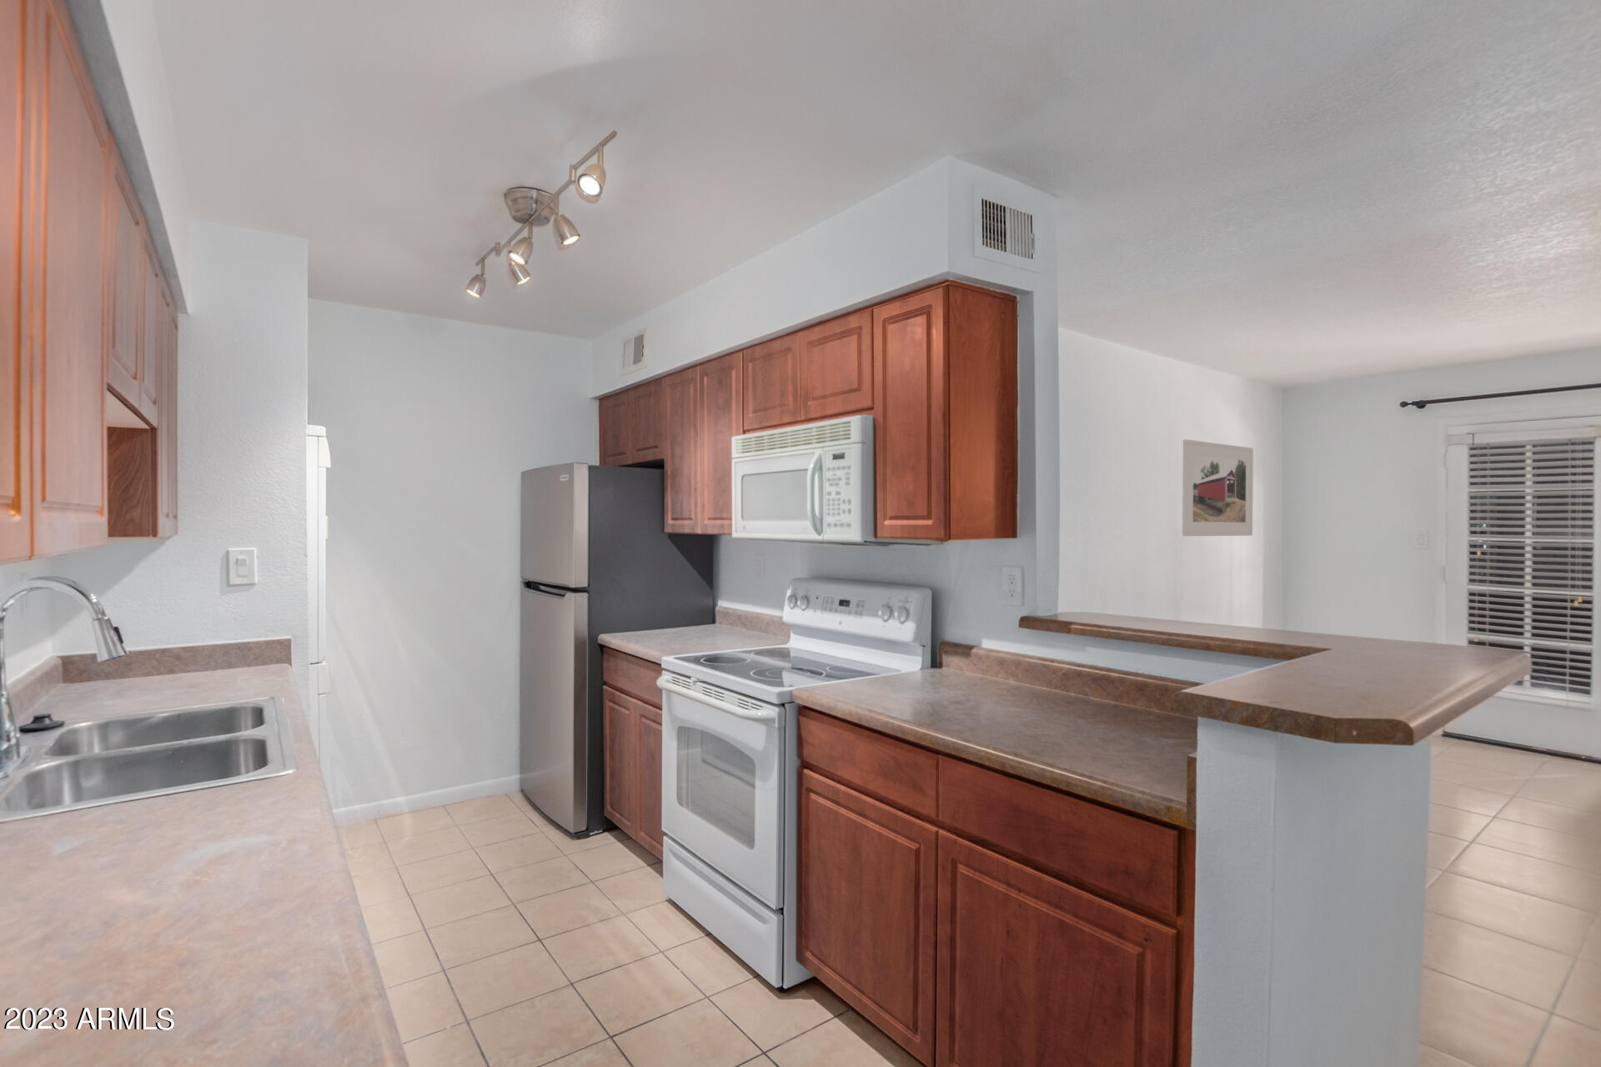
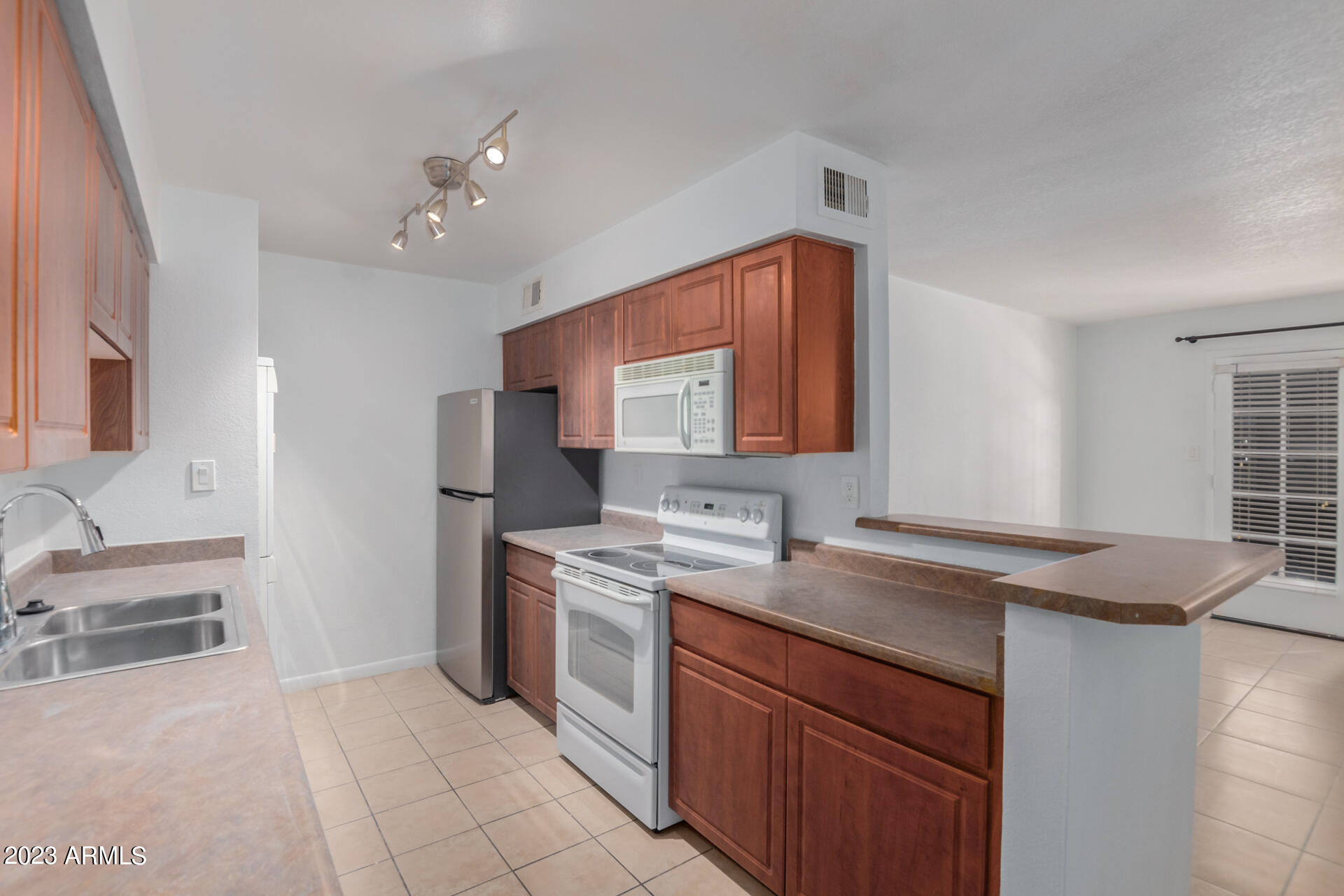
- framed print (1219, 489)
